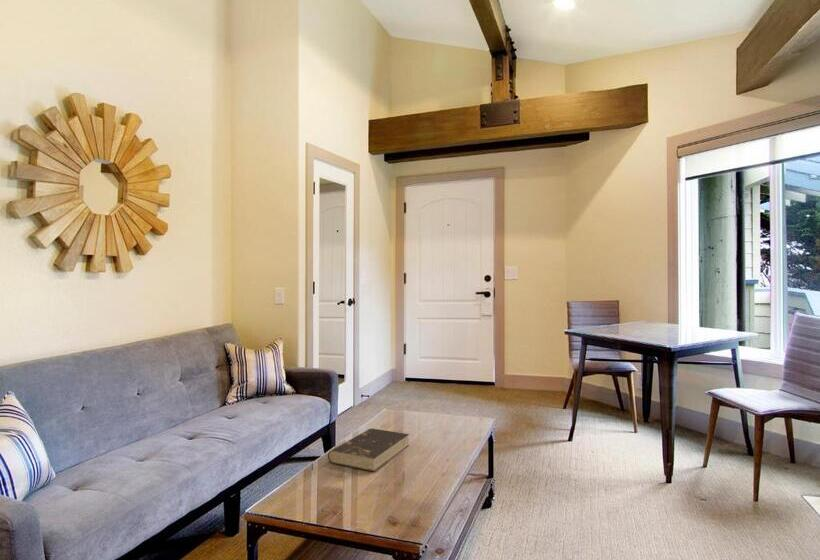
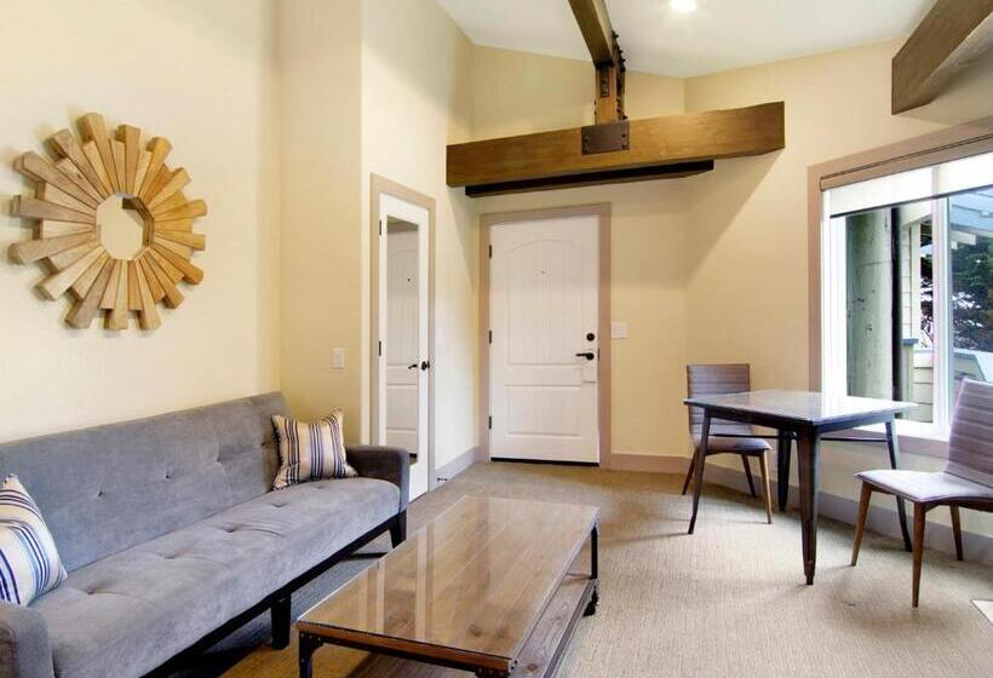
- book (370, 447)
